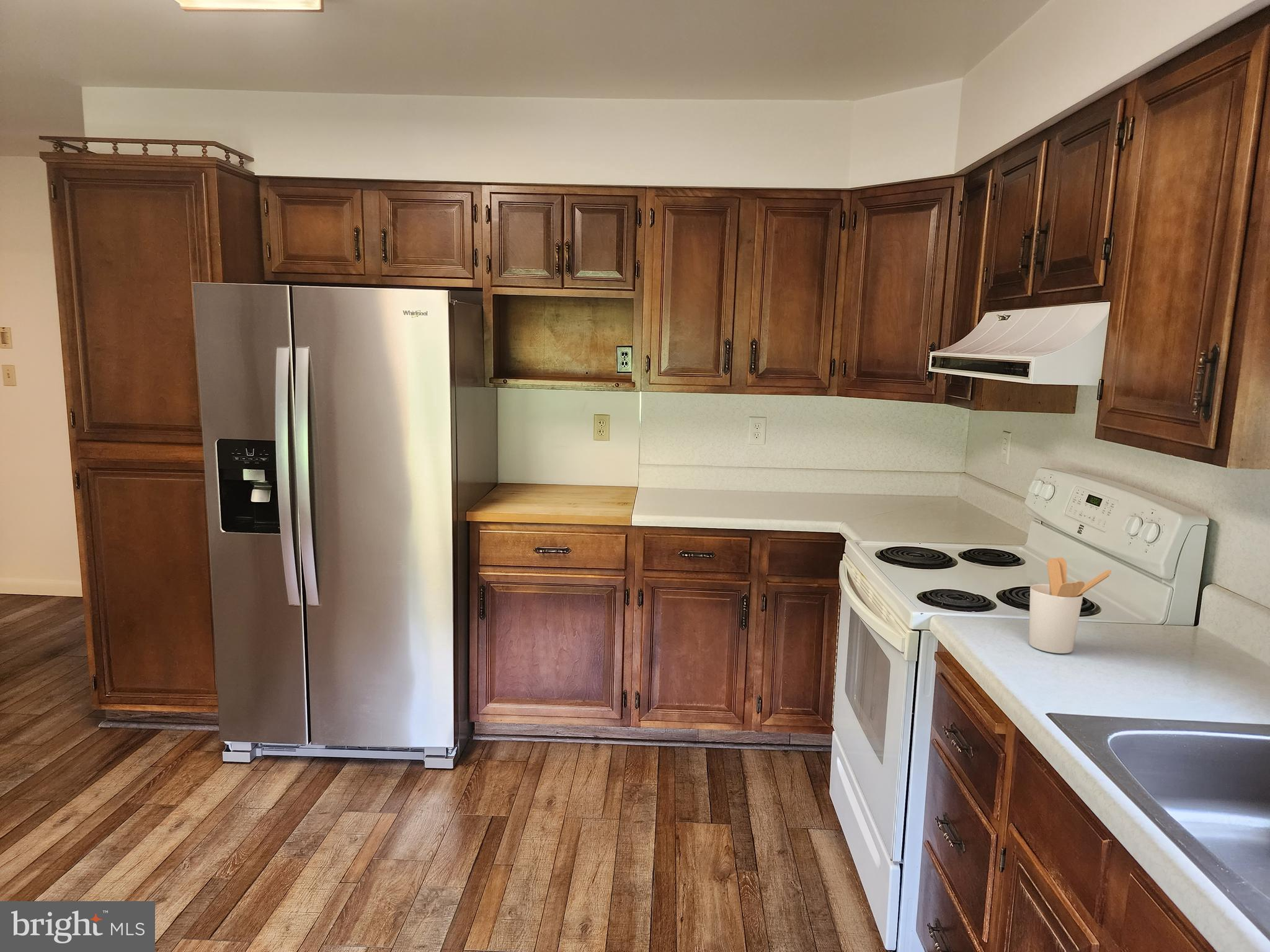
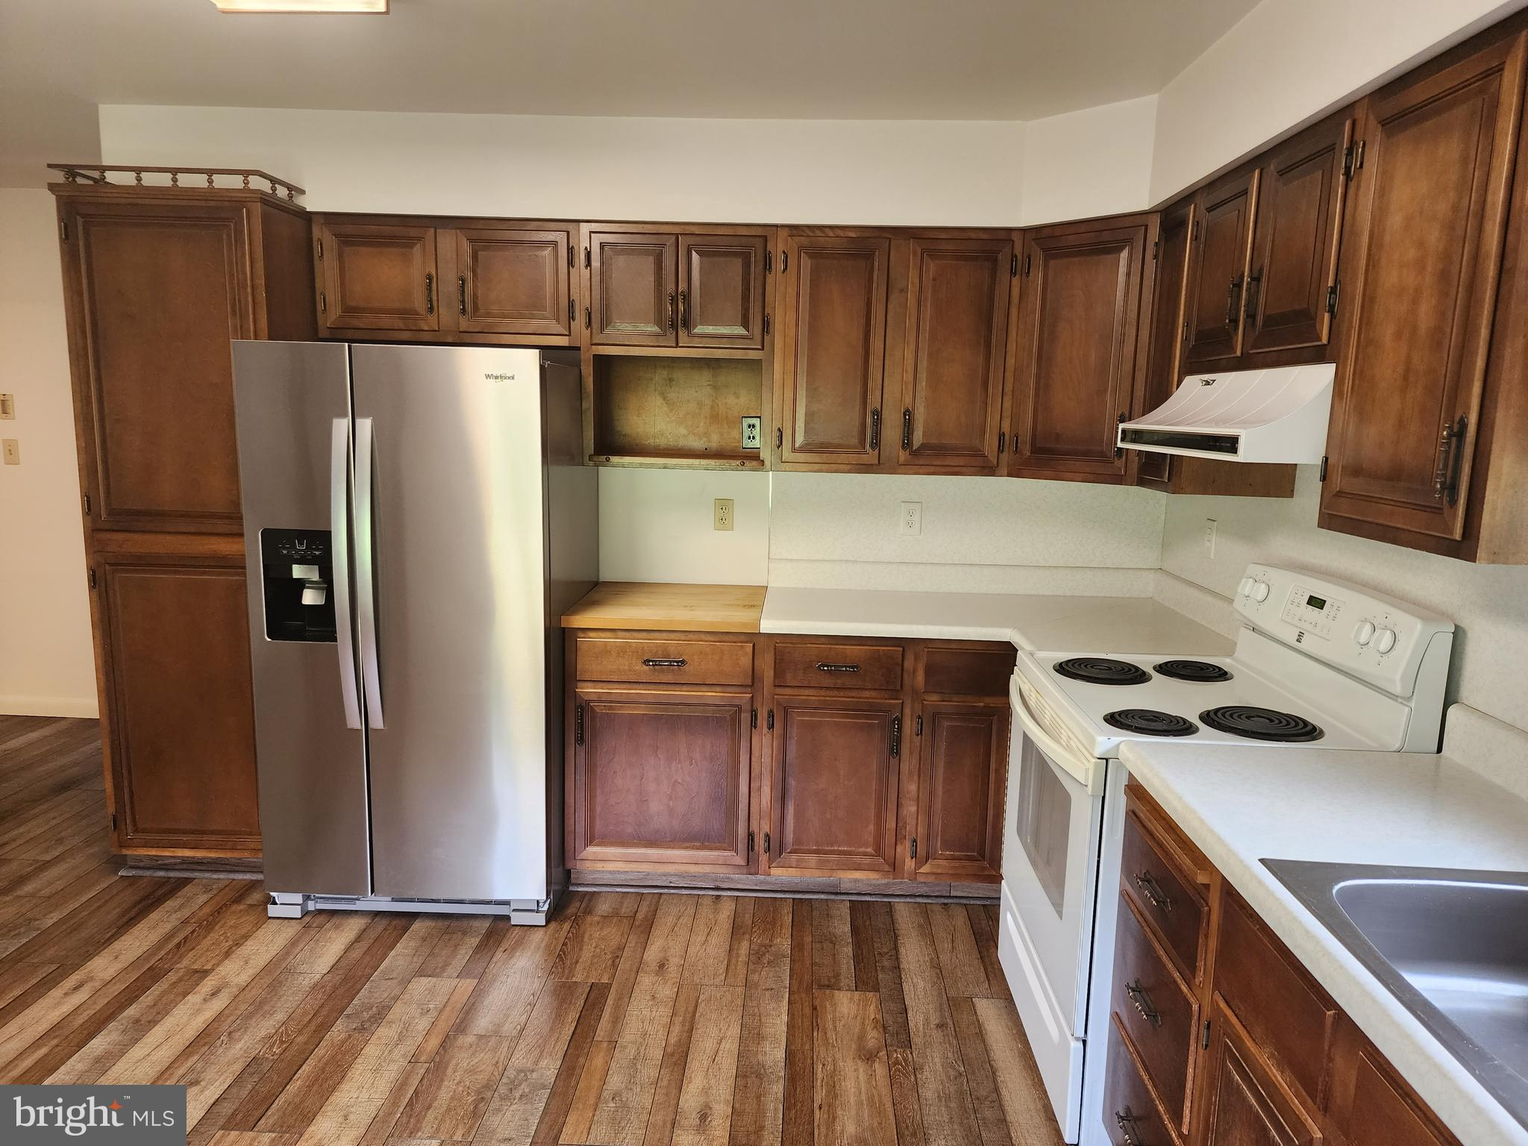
- utensil holder (1068, 606)
